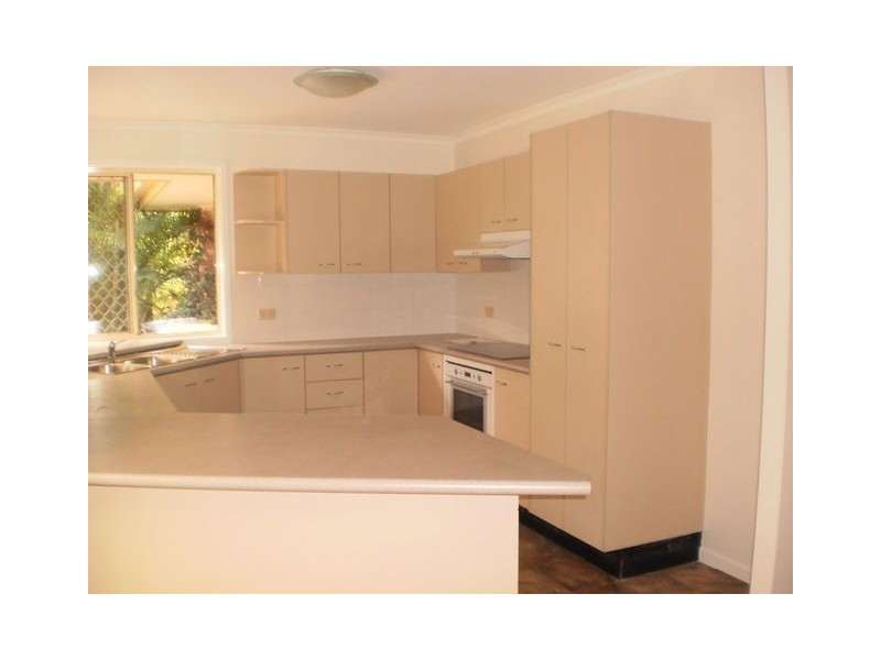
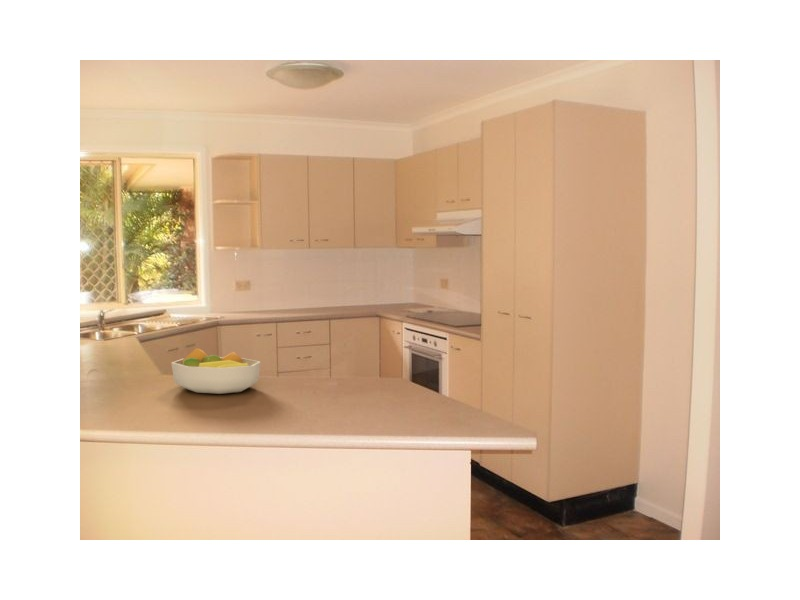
+ fruit bowl (216, 369)
